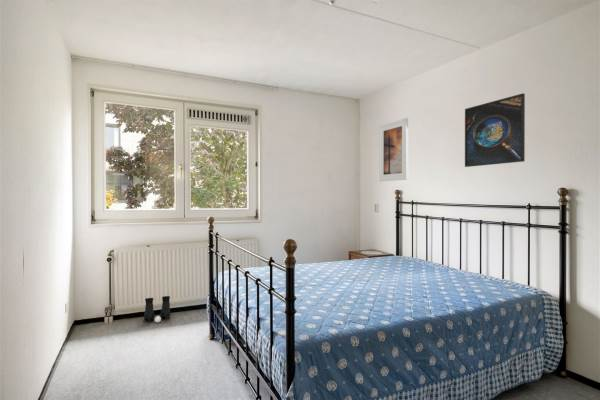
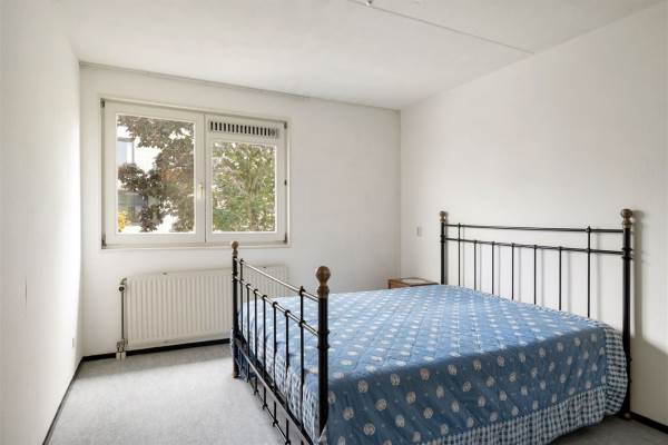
- boots (152, 306)
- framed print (392, 151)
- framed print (492, 133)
